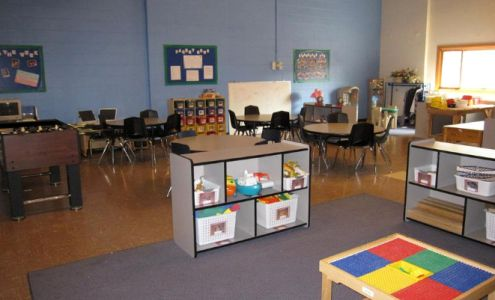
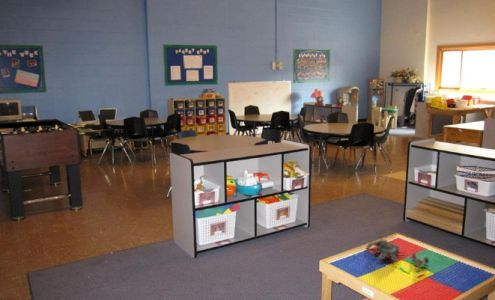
+ legos (393, 250)
